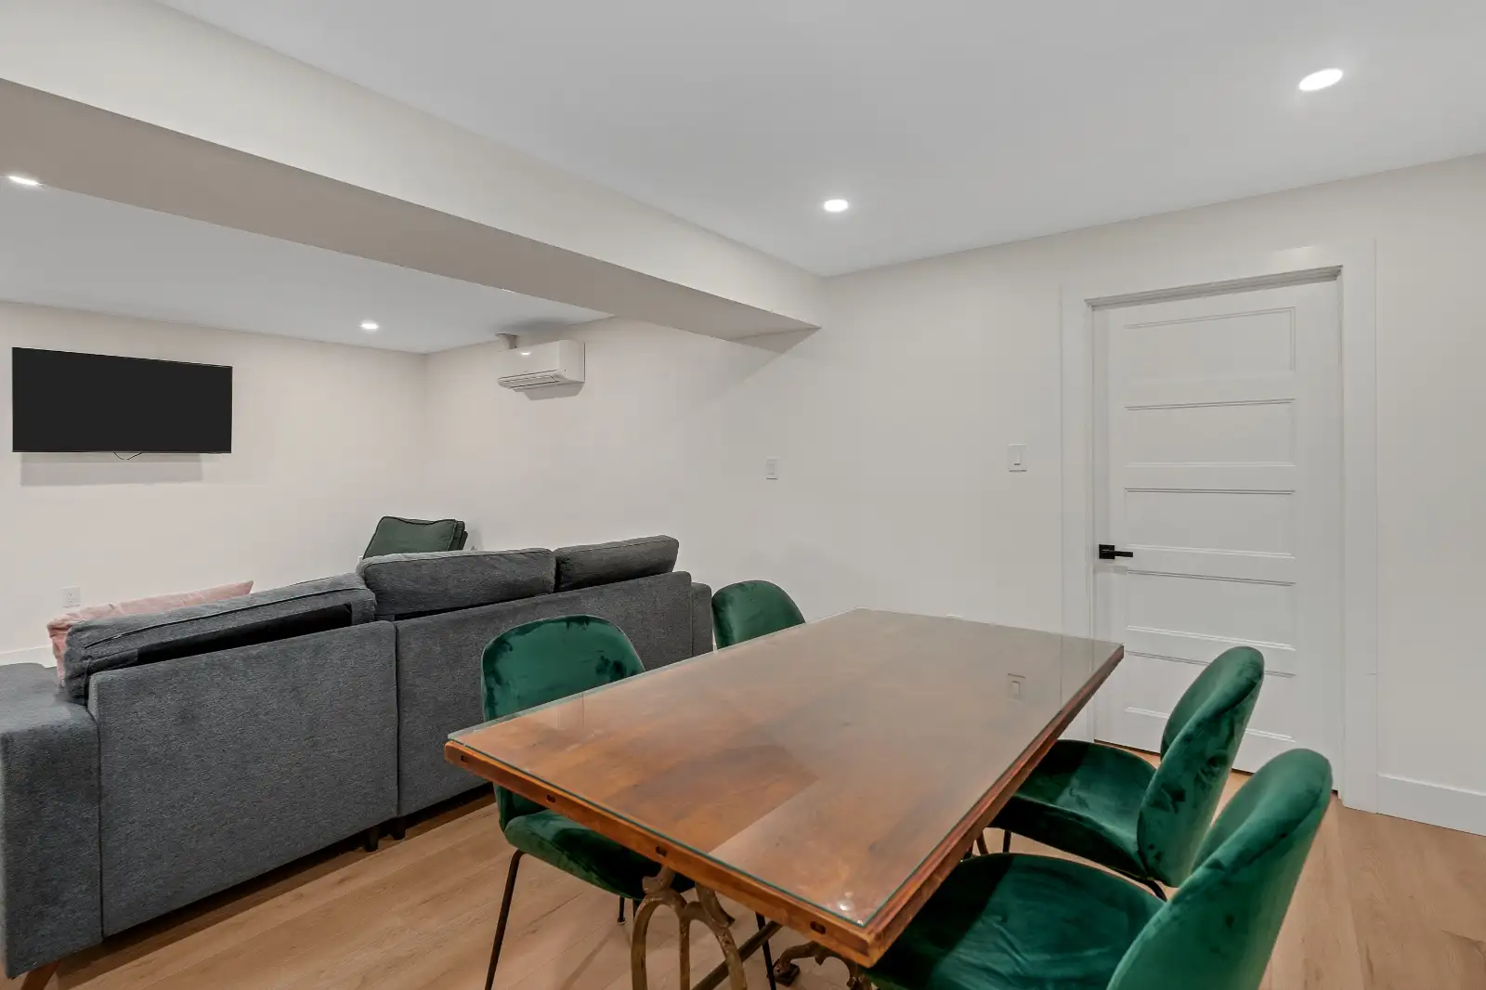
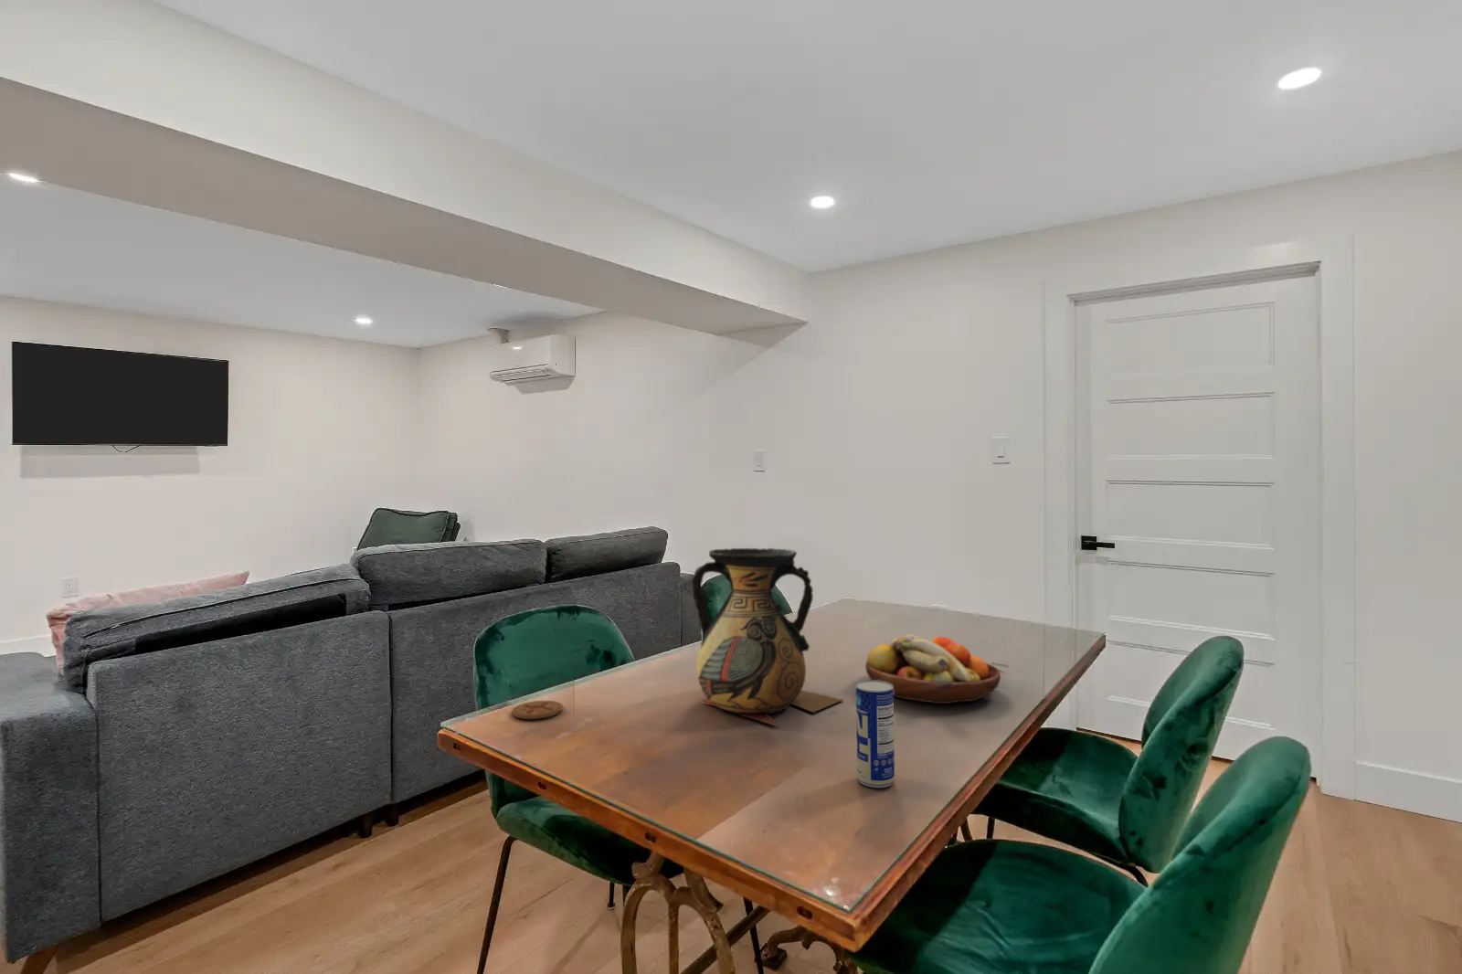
+ fruit bowl (932, 661)
+ beverage can (874, 733)
+ coaster (537, 709)
+ vase (759, 626)
